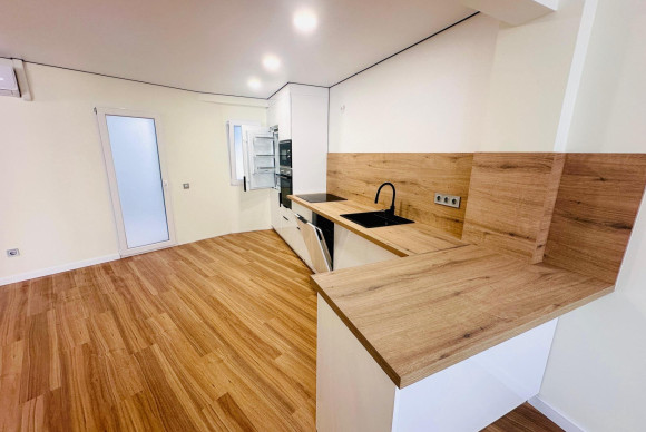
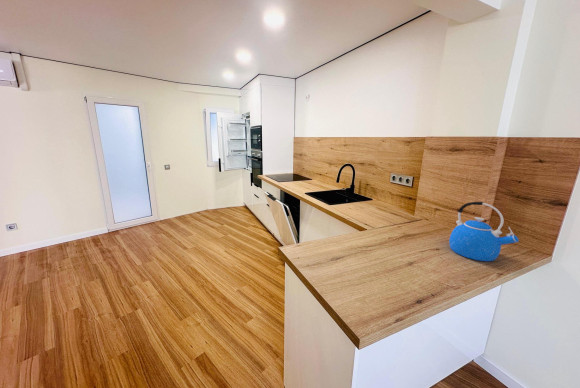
+ kettle (483, 229)
